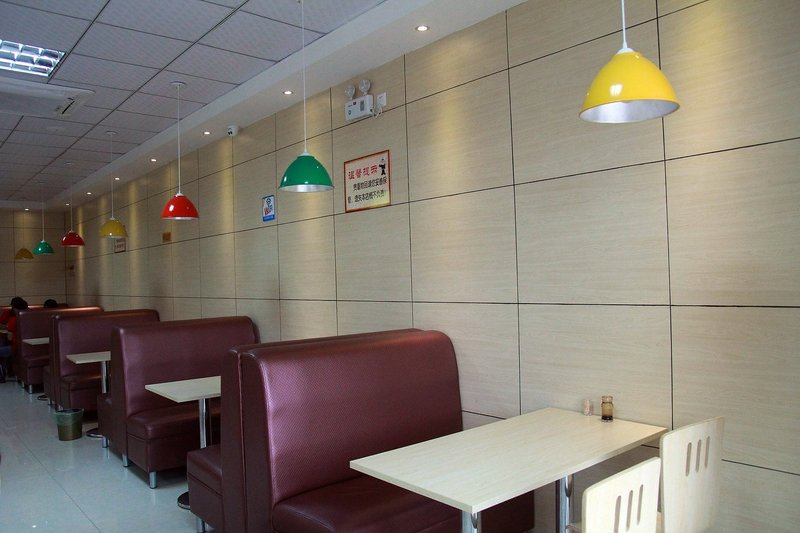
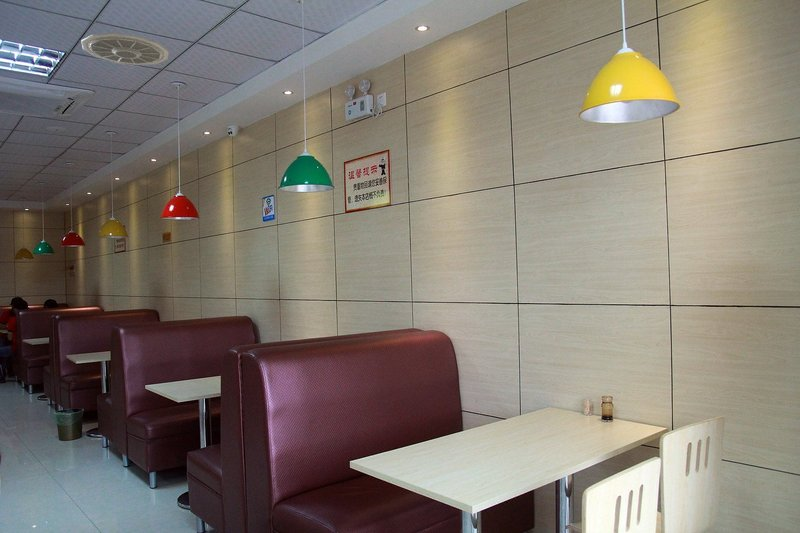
+ ceiling vent (126, 51)
